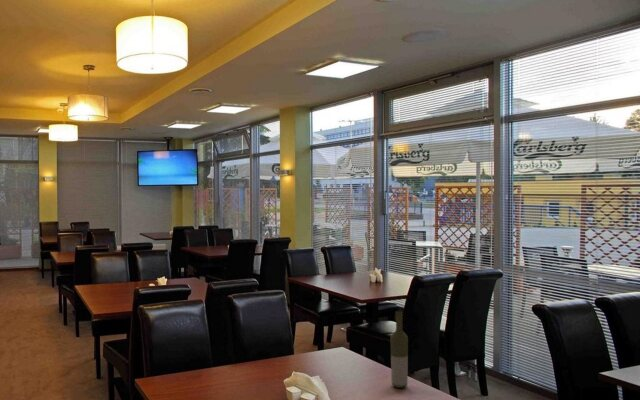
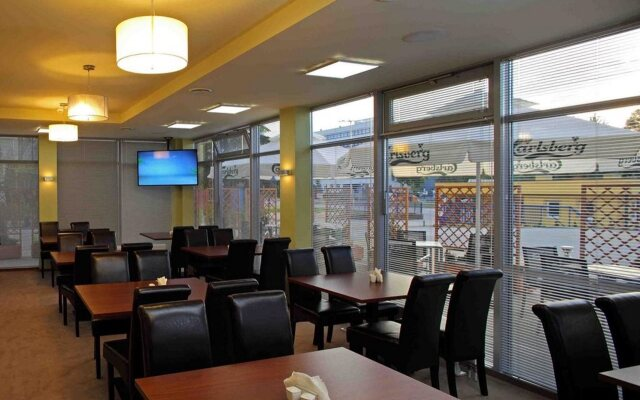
- bottle (399, 348)
